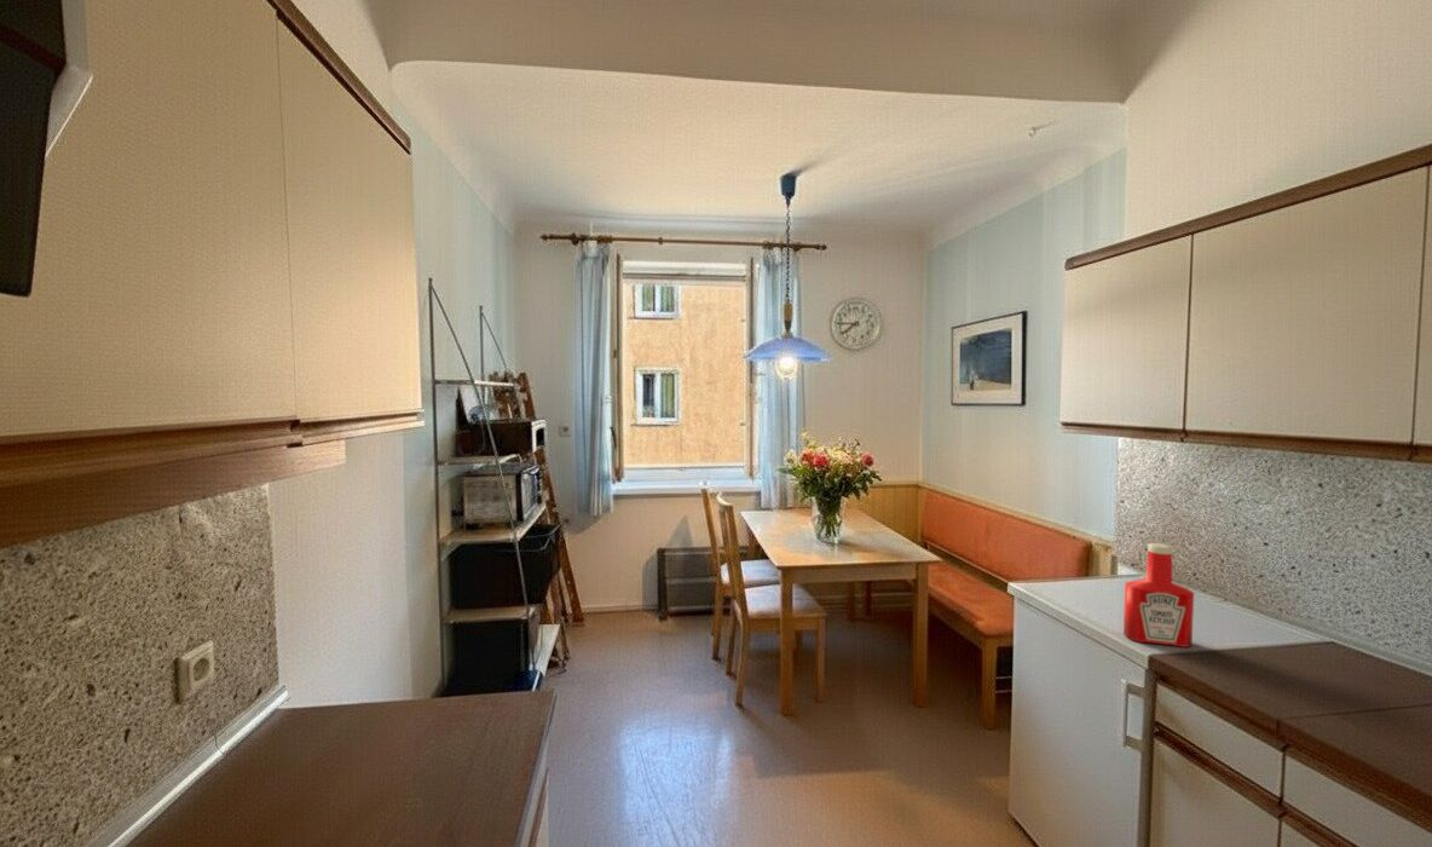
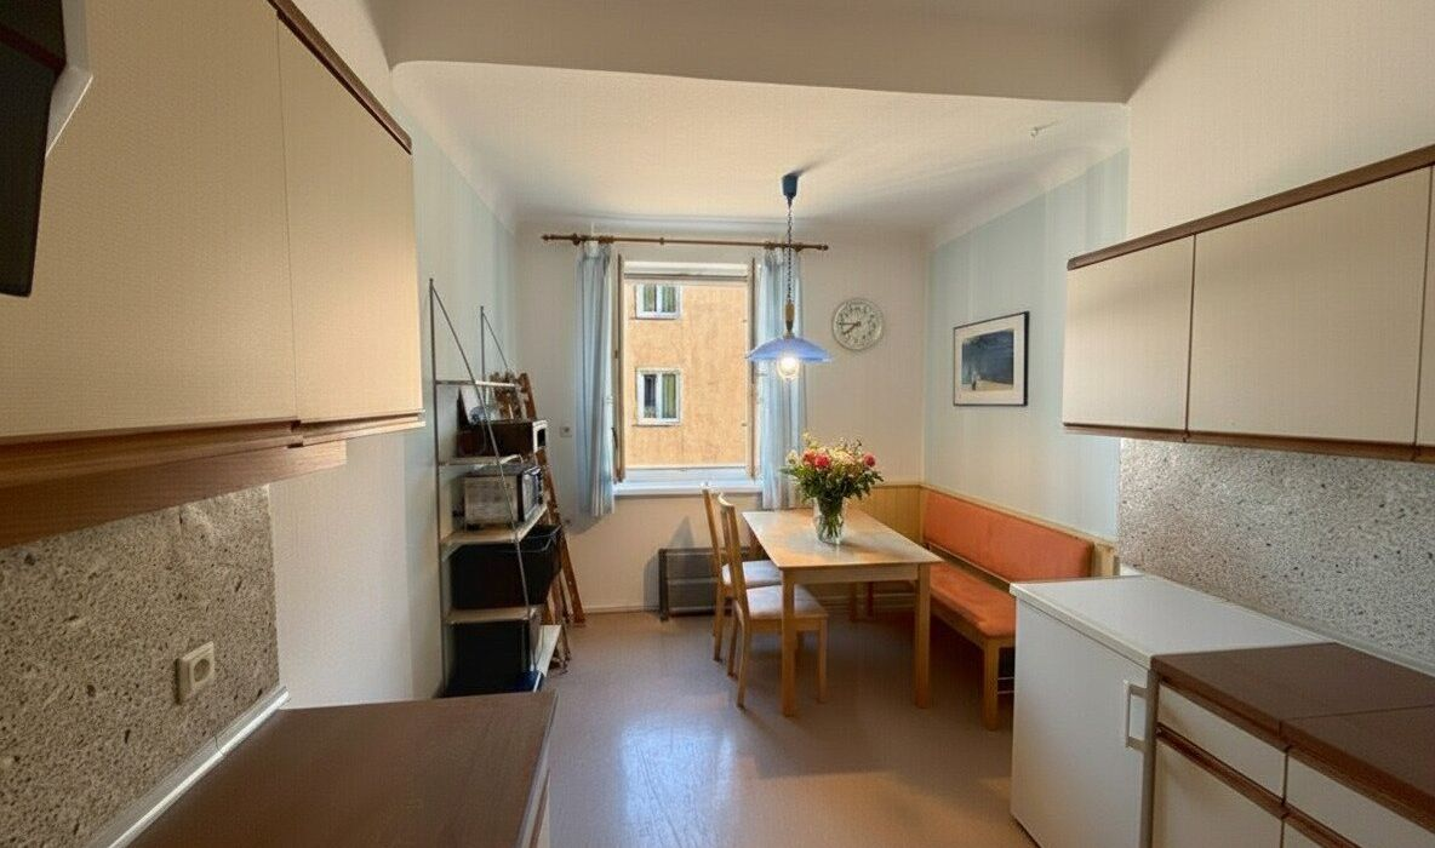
- soap bottle (1157, 592)
